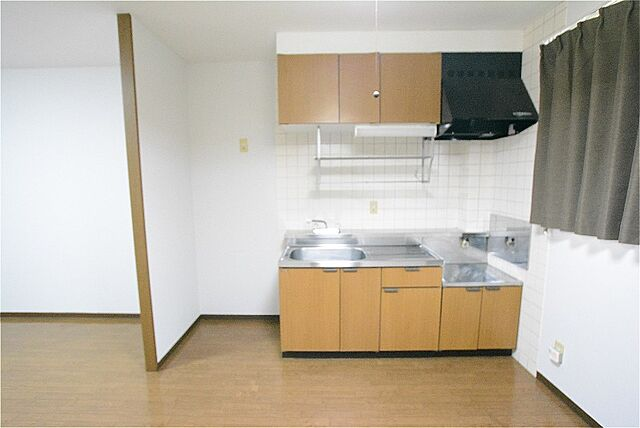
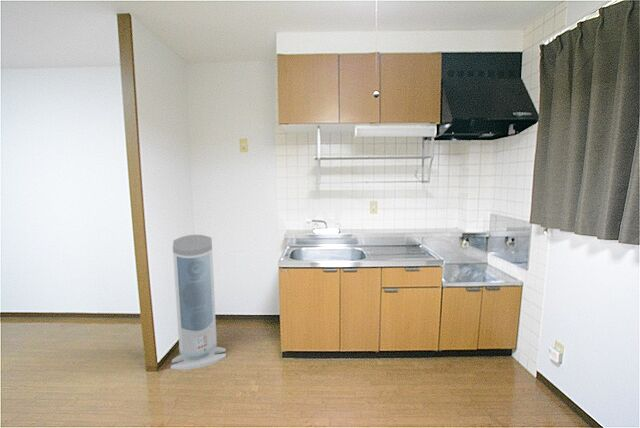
+ air purifier (196, 299)
